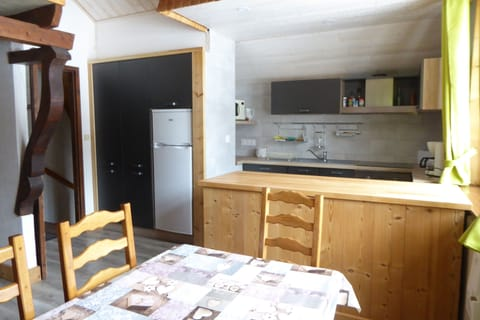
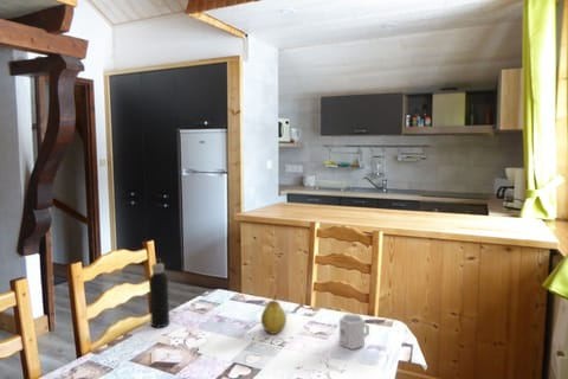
+ water bottle (159, 291)
+ fruit (273, 313)
+ cup (354, 330)
